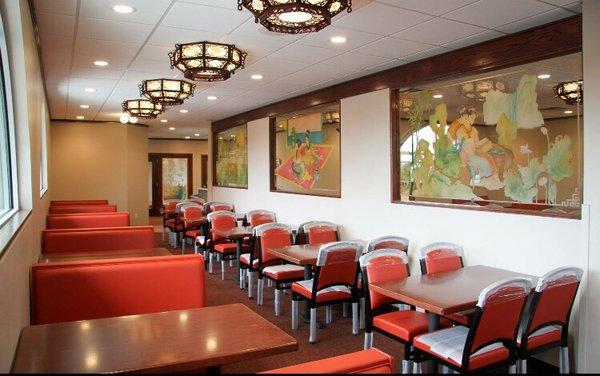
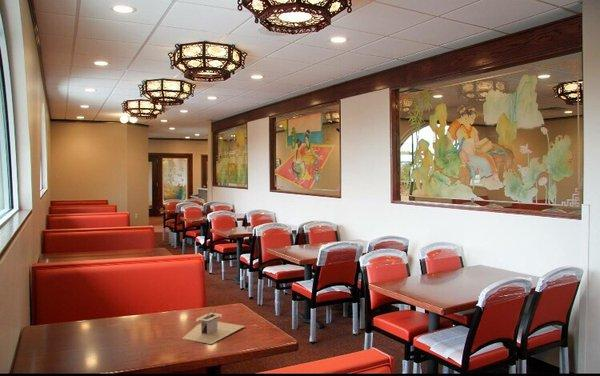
+ utensil holder (209, 320)
